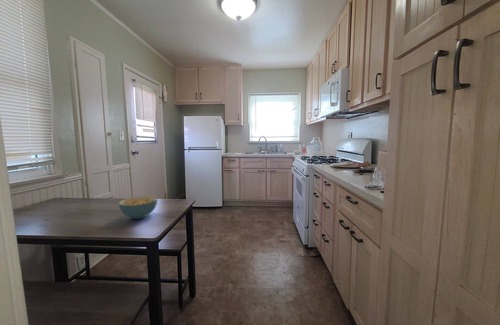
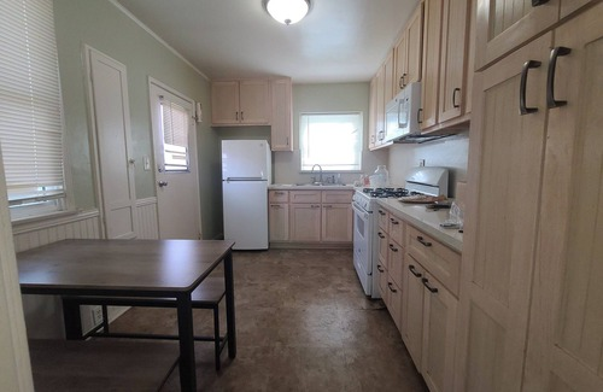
- cereal bowl (139, 208)
